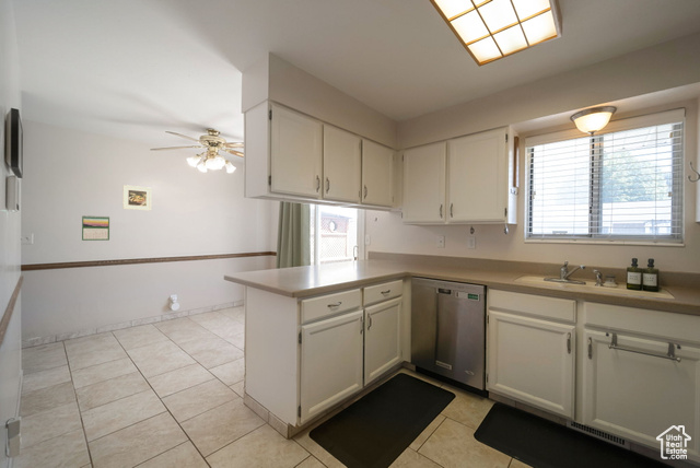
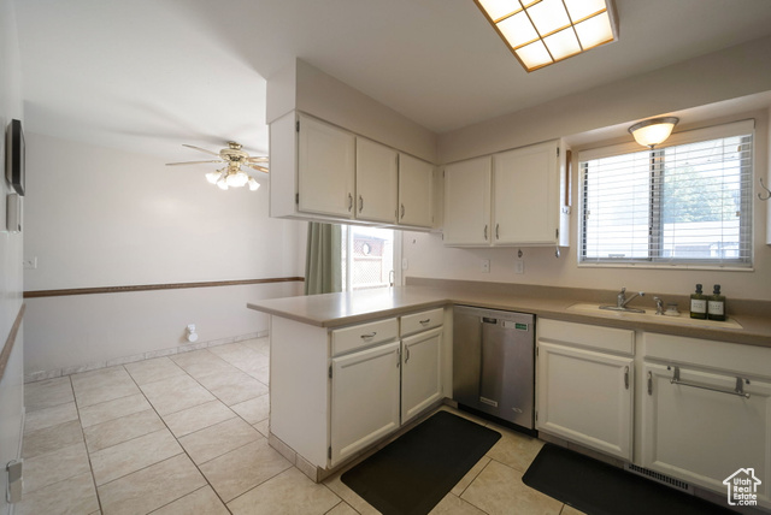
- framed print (137, 198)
- calendar (95, 227)
